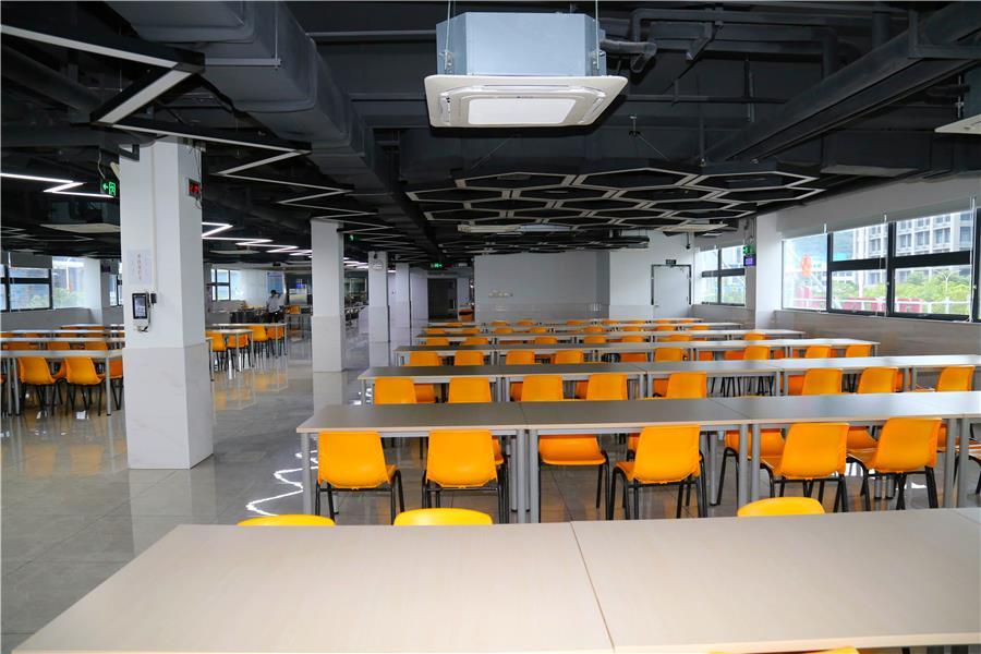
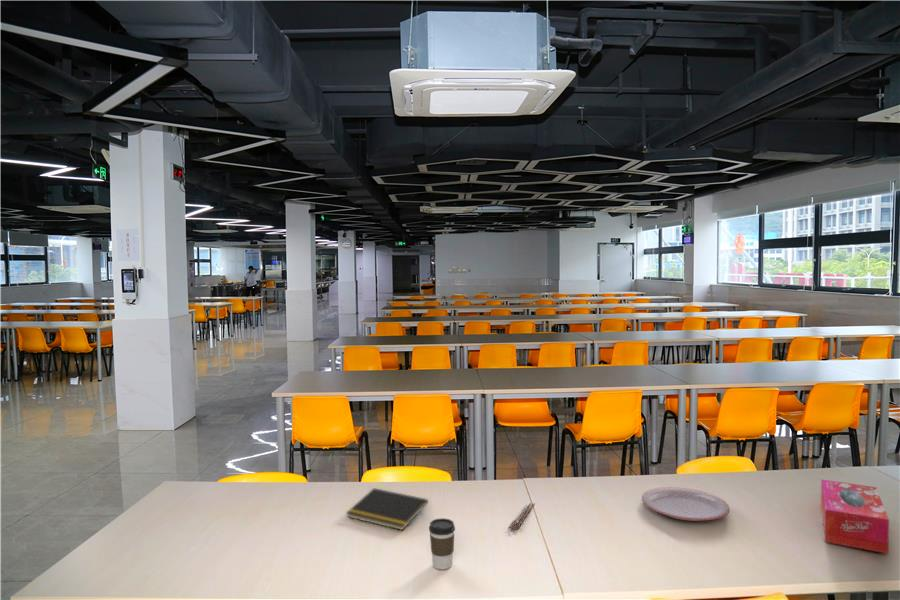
+ chopsticks (522, 515)
+ notepad (387, 507)
+ coffee cup (442, 543)
+ plate (684, 505)
+ tissue box (851, 513)
